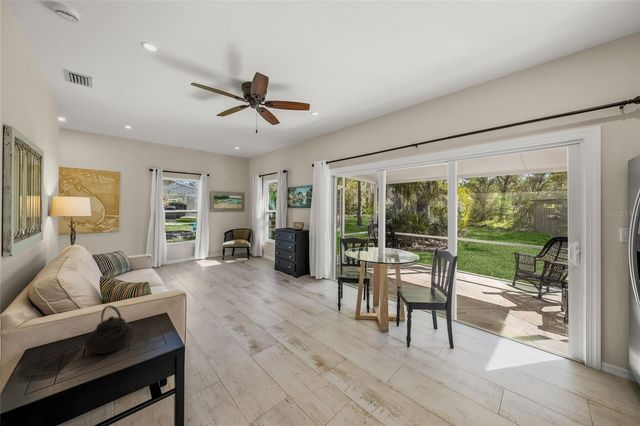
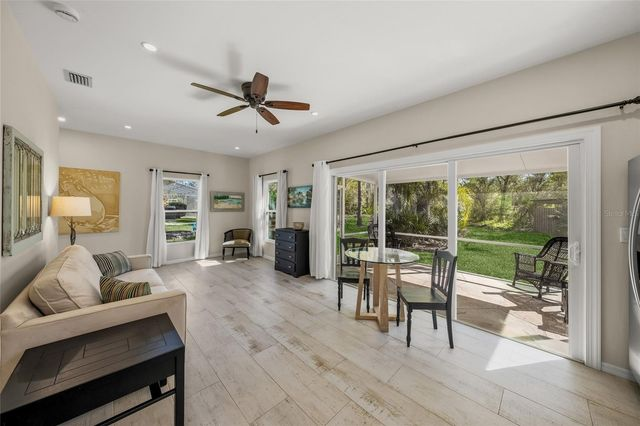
- teapot (113, 327)
